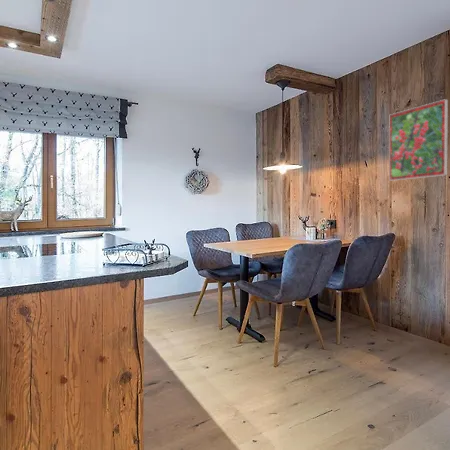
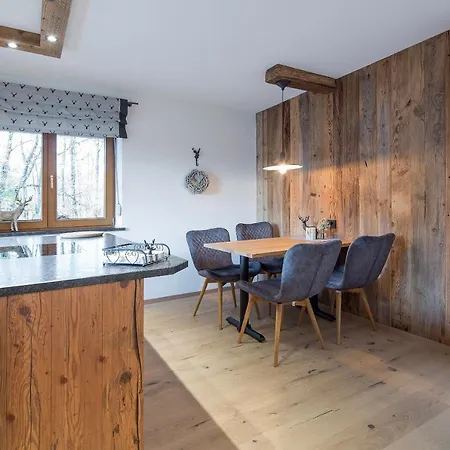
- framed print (416, 143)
